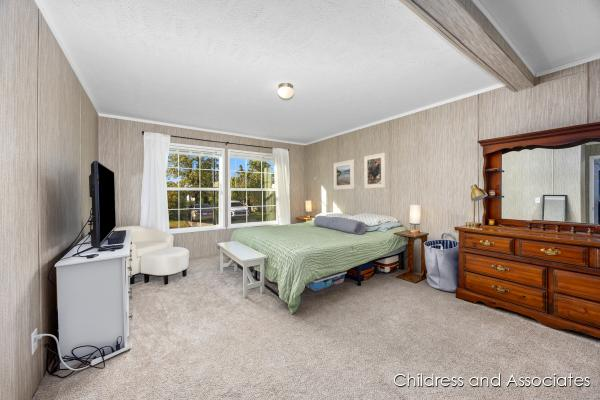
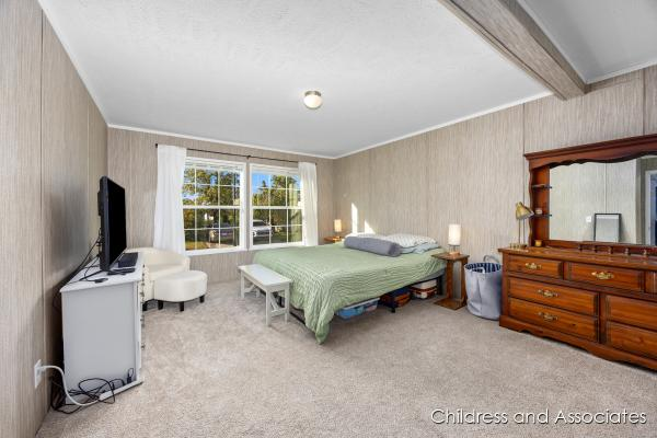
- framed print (343, 175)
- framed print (374, 171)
